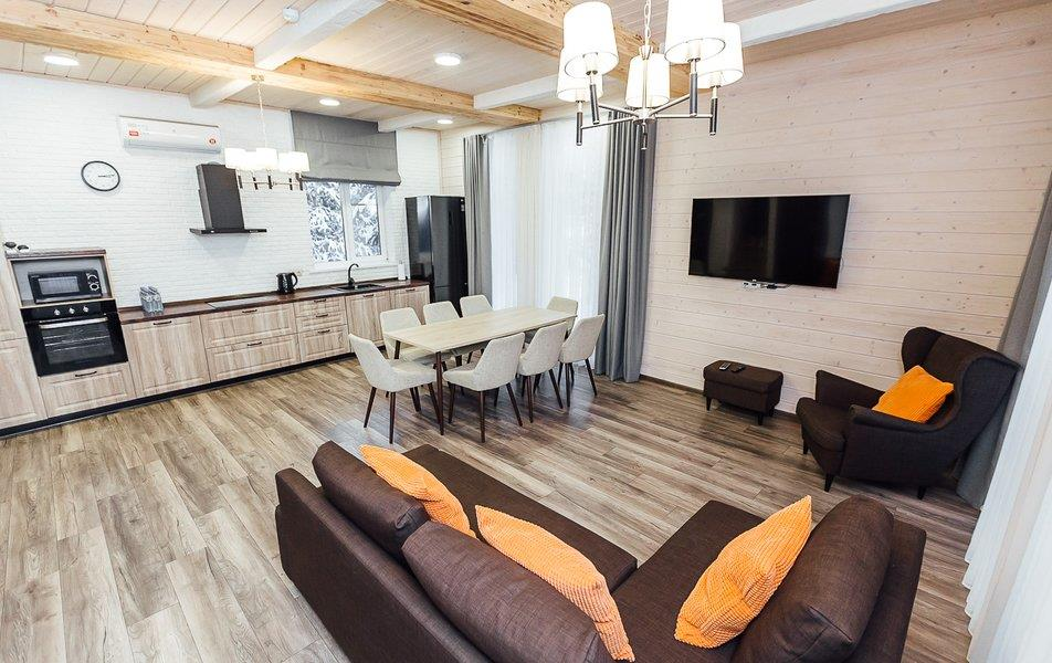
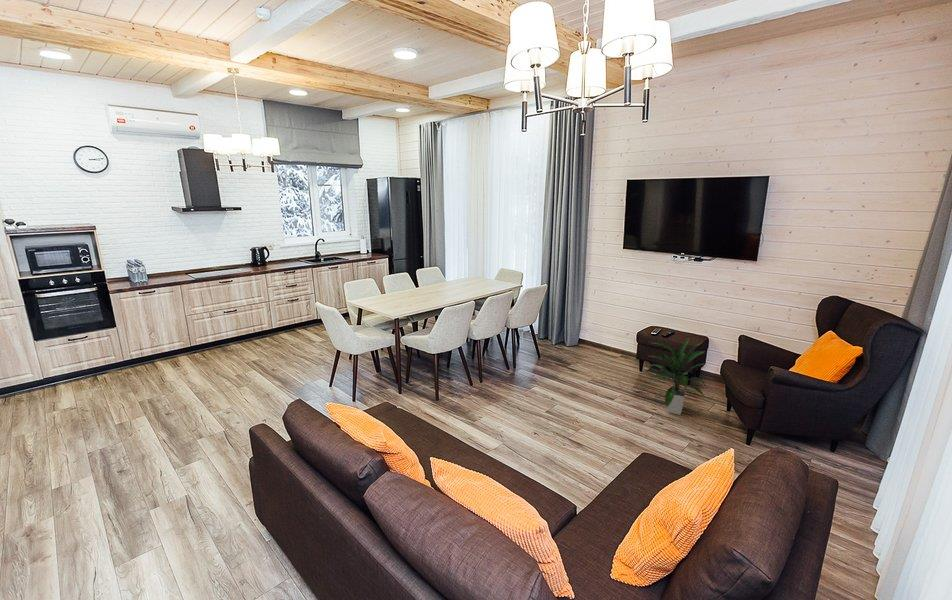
+ indoor plant (676, 376)
